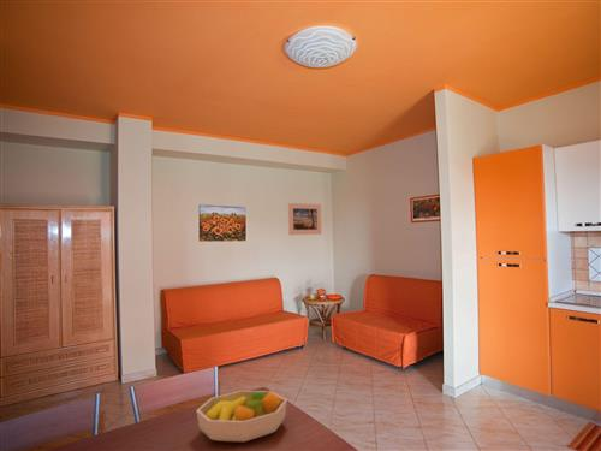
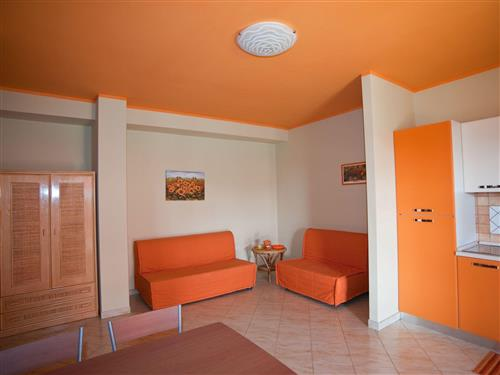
- fruit bowl (243, 411)
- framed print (305, 219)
